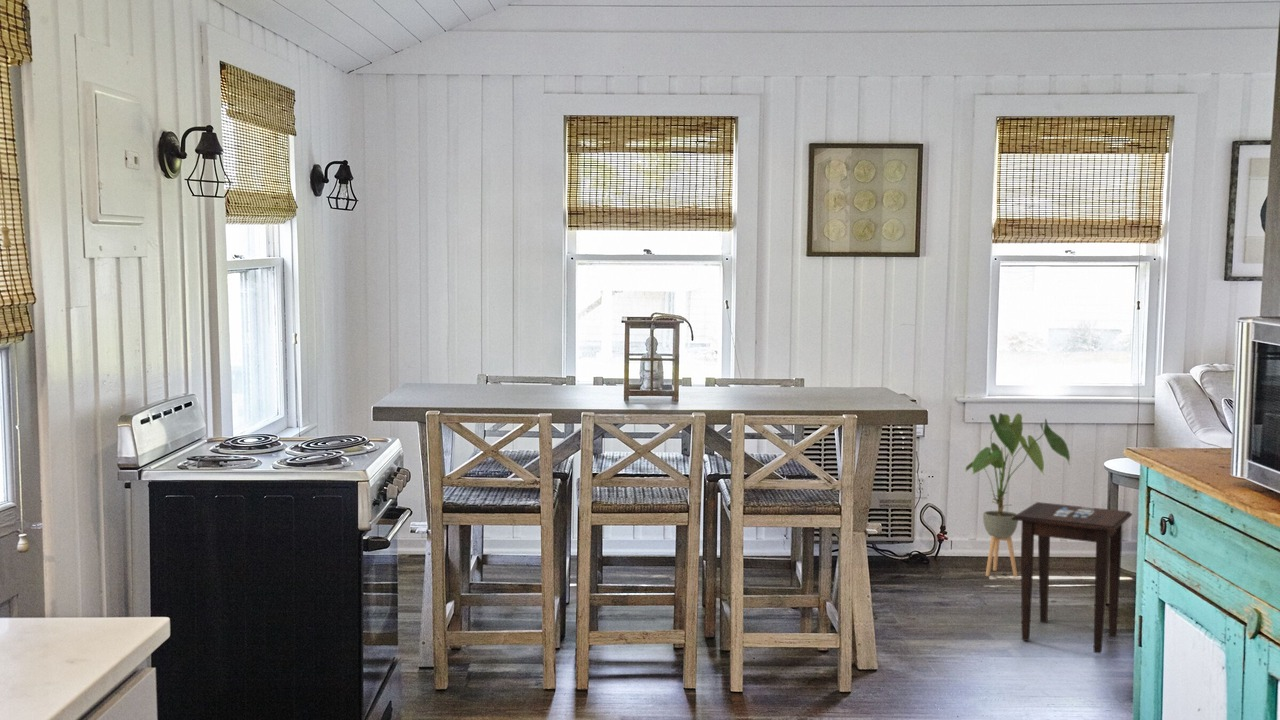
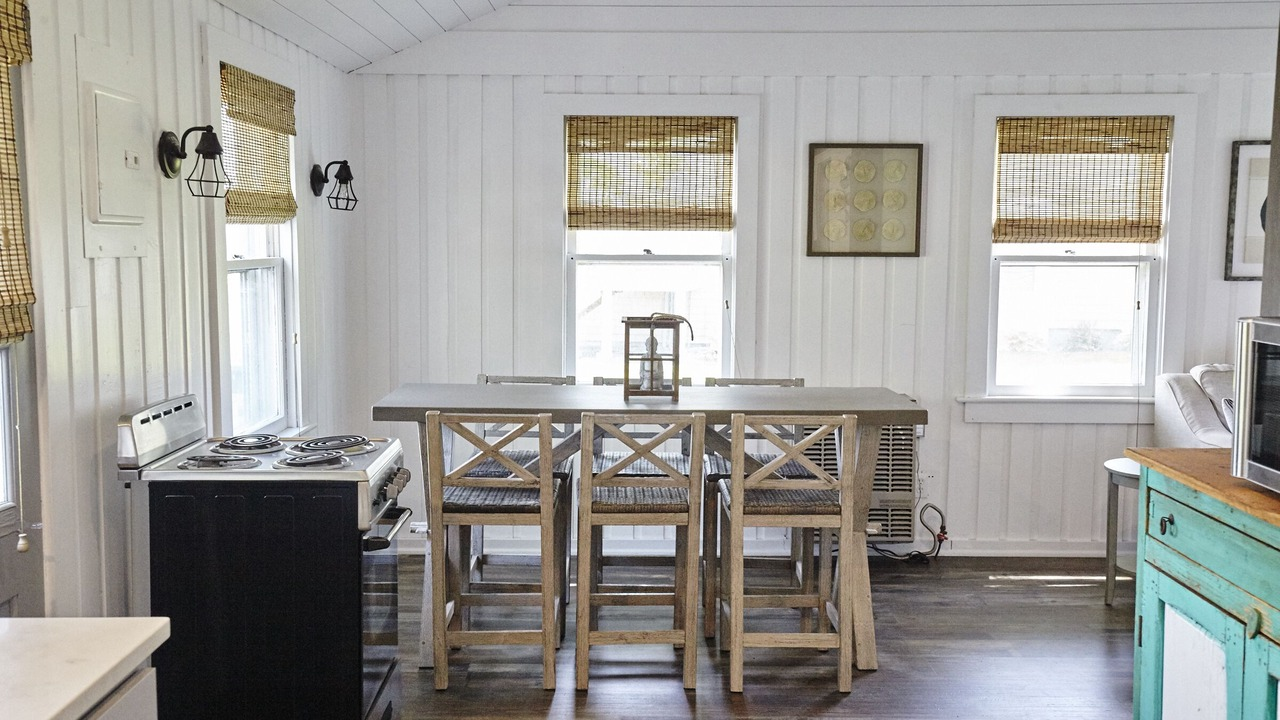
- side table (1048, 573)
- house plant (1007, 492)
